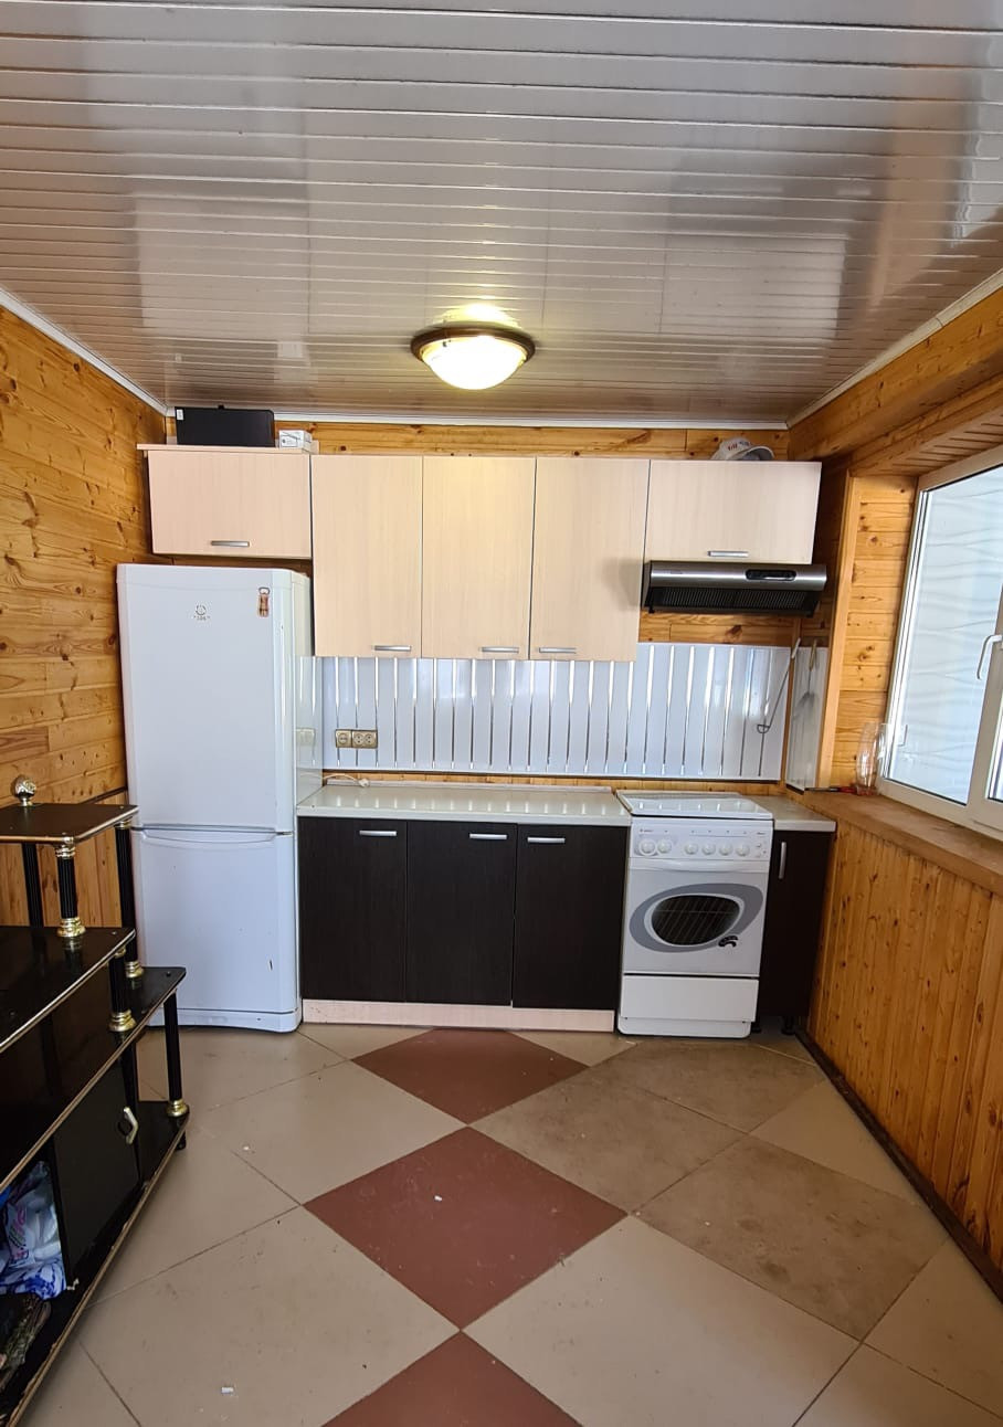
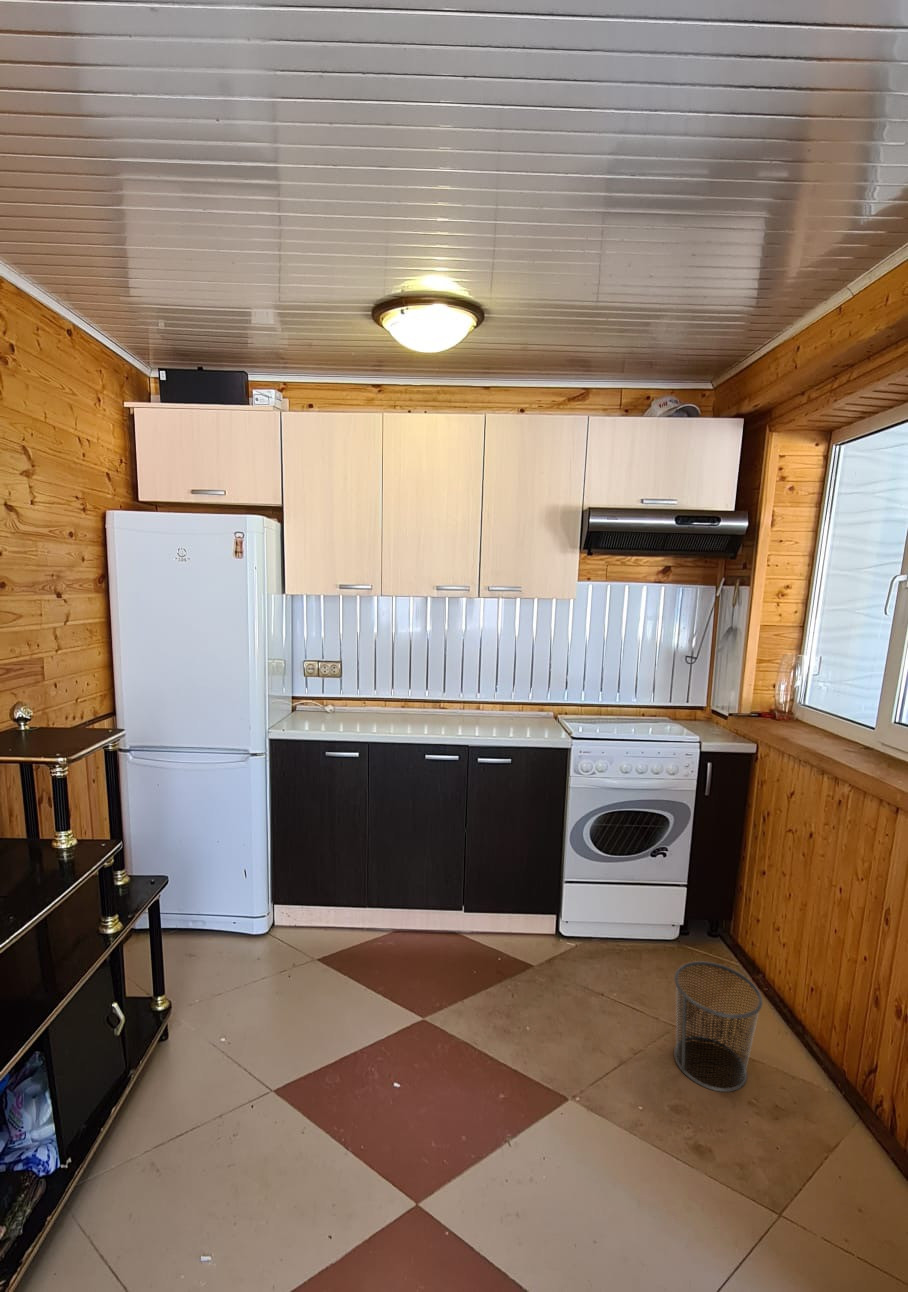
+ waste bin (713, 1025)
